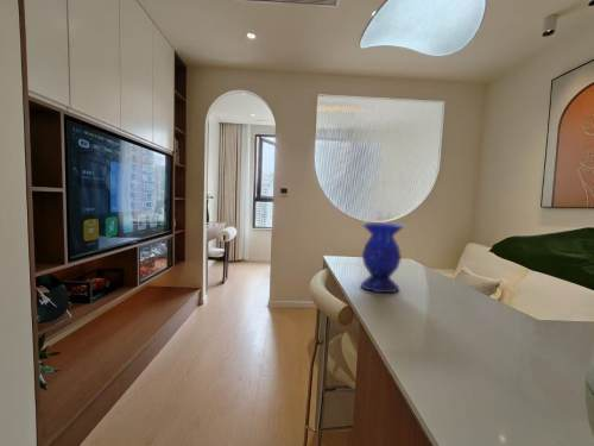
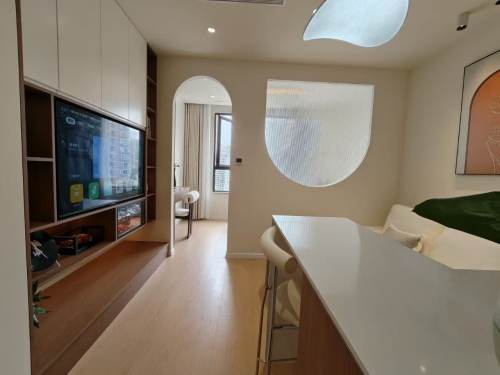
- vase (380, 256)
